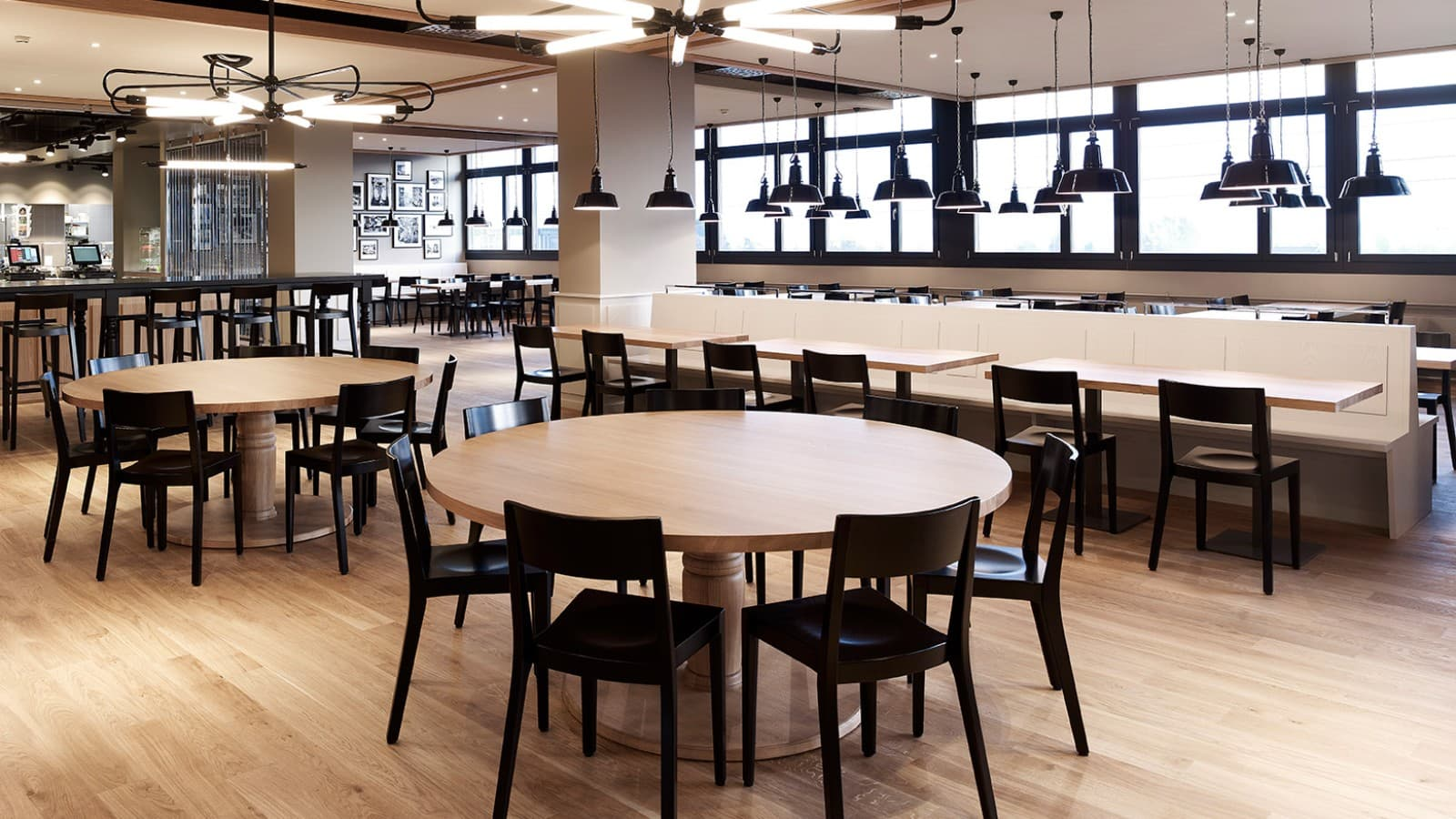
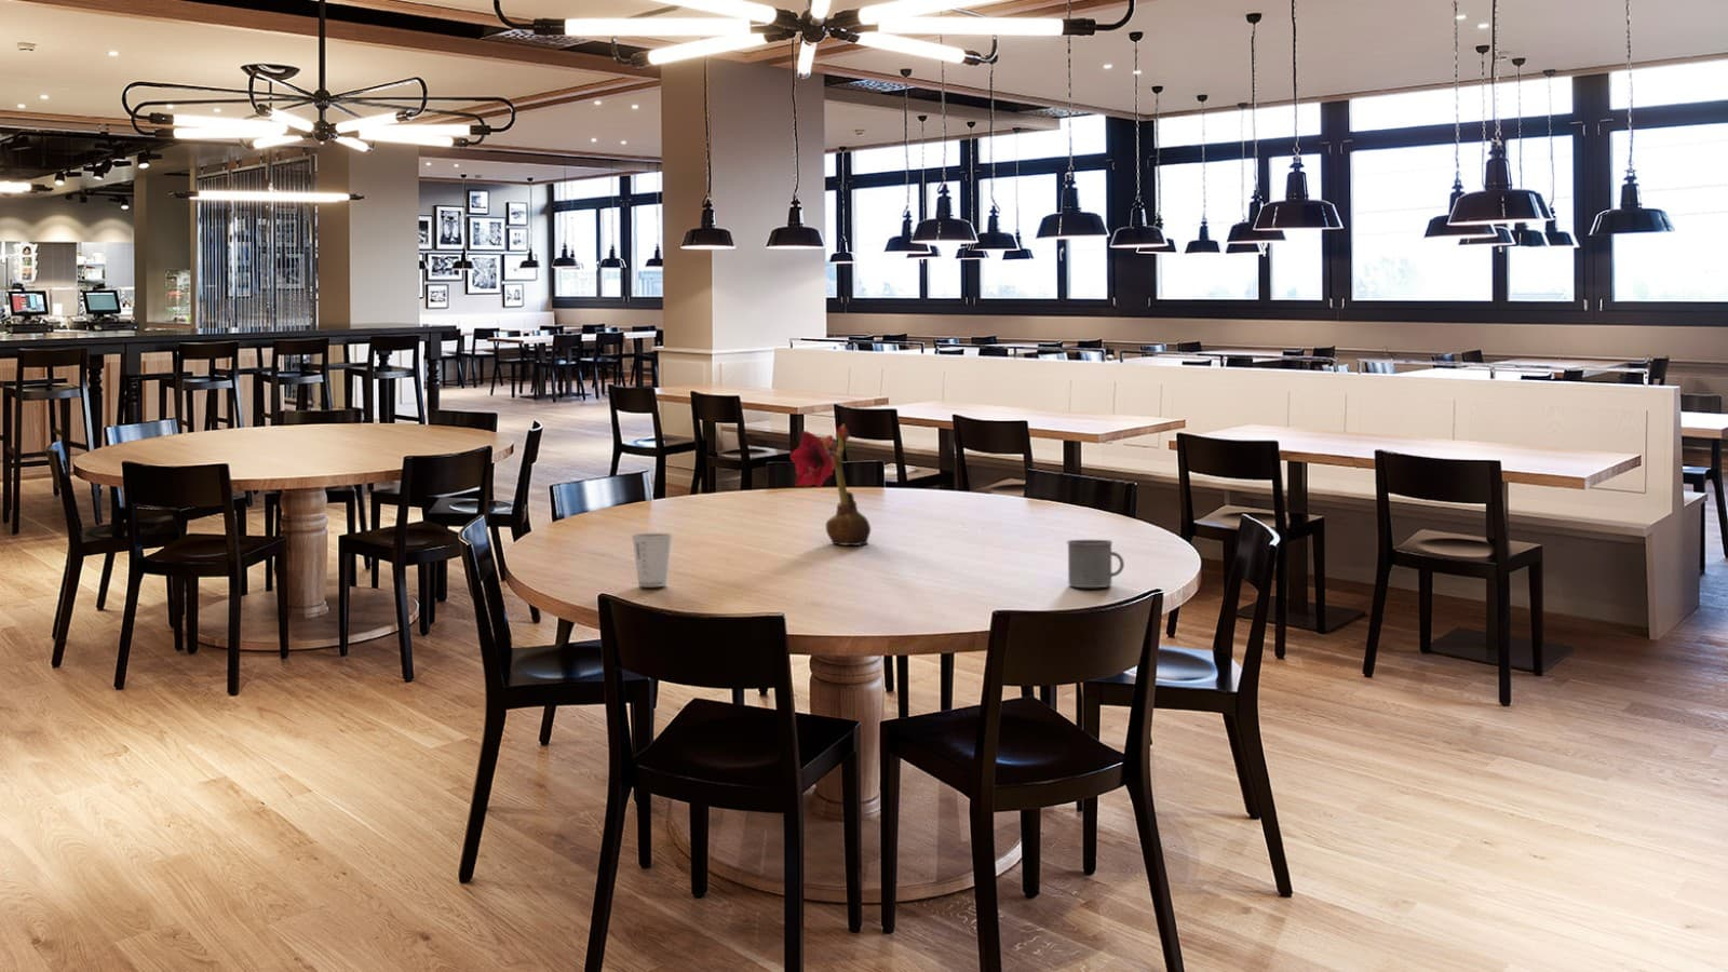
+ dixie cup (653, 559)
+ flower (837, 484)
+ mug (1095, 563)
